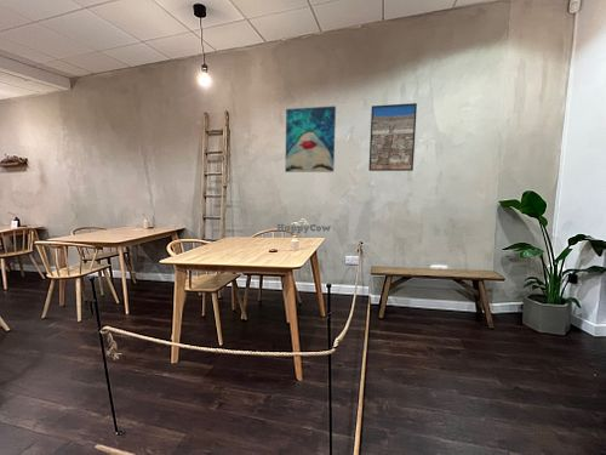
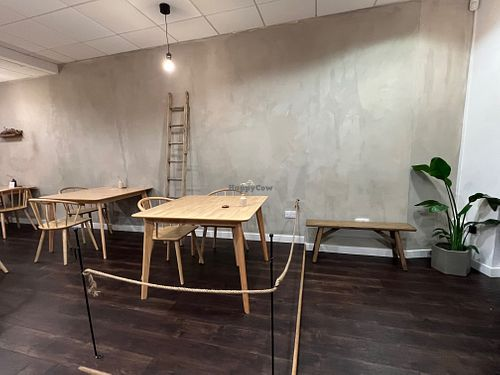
- wall art (309, 140)
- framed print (391, 137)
